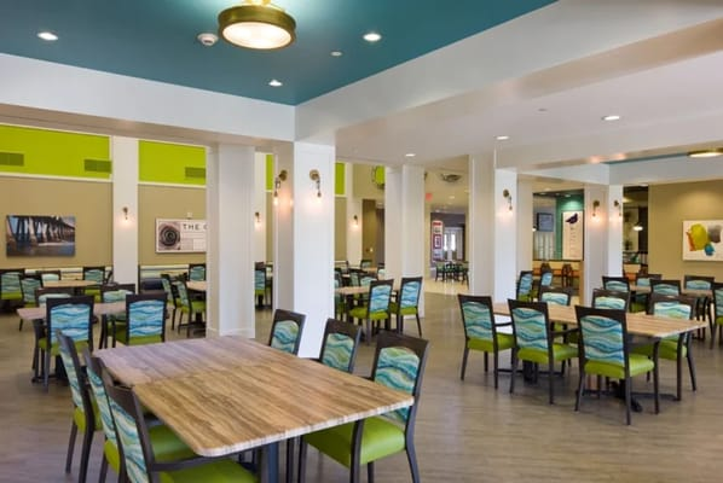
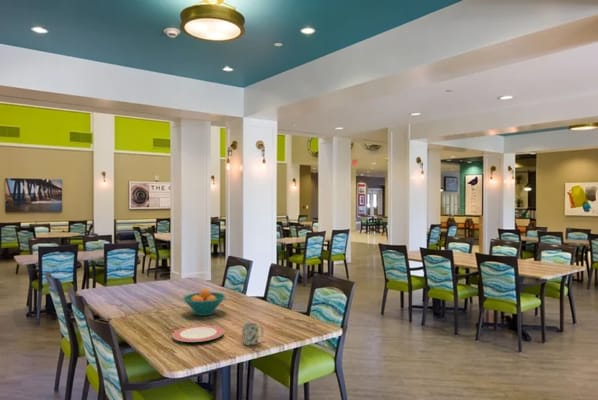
+ fruit bowl (204, 301)
+ mug (253, 333)
+ plate (198, 334)
